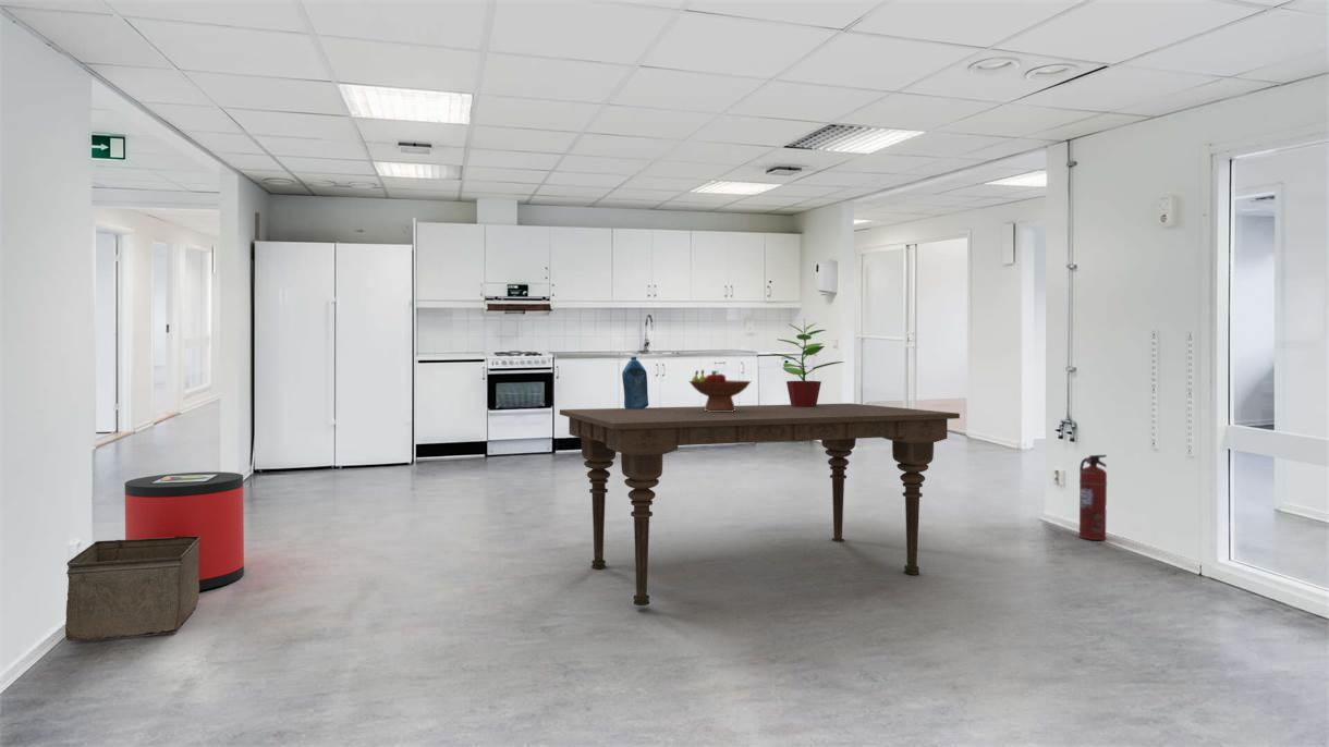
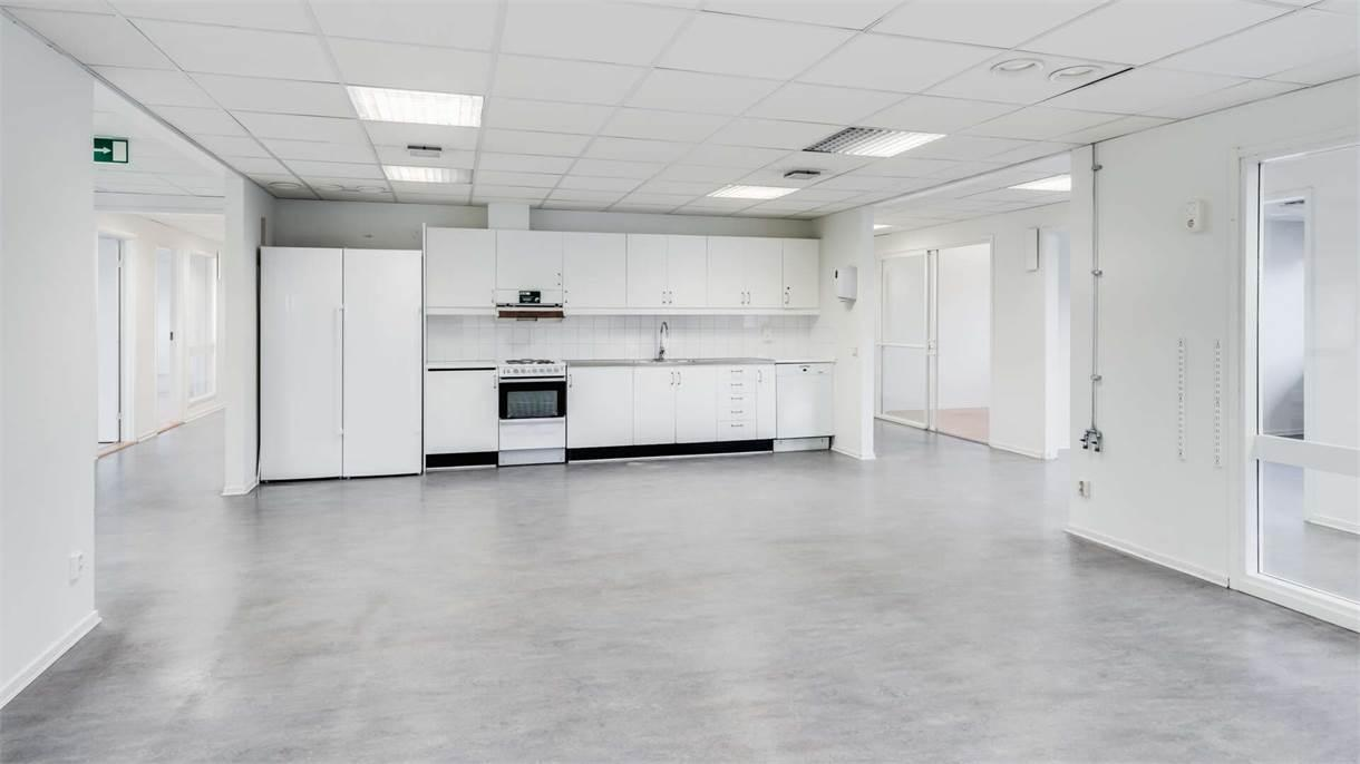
- bottle (635, 382)
- dining table (752, 442)
- storage bin (135, 585)
- fruit bowl (719, 390)
- trash can (186, 529)
- fire extinguisher (1092, 495)
- potted plant (803, 362)
